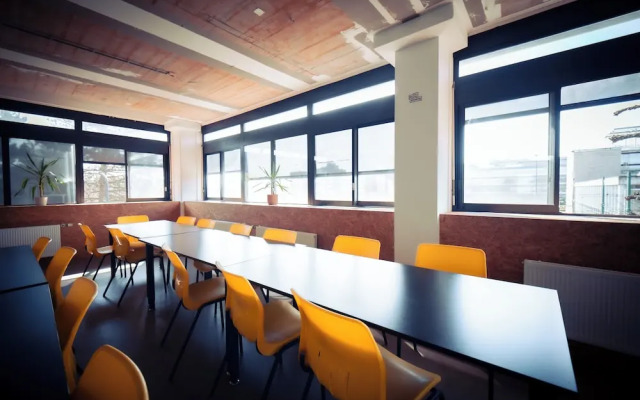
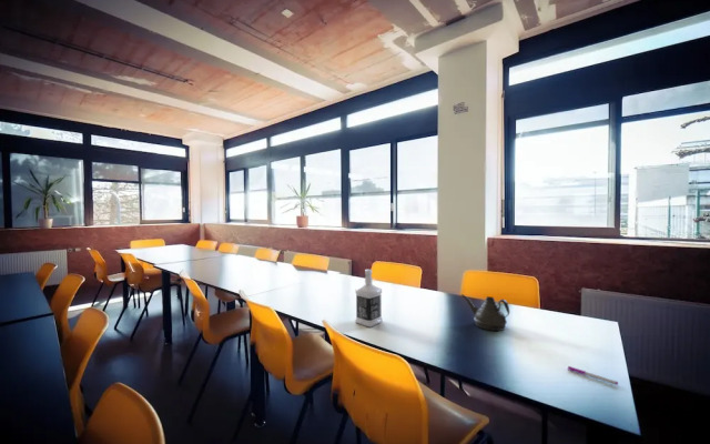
+ teapot (484, 310)
+ bottle (368, 295)
+ pen (591, 375)
